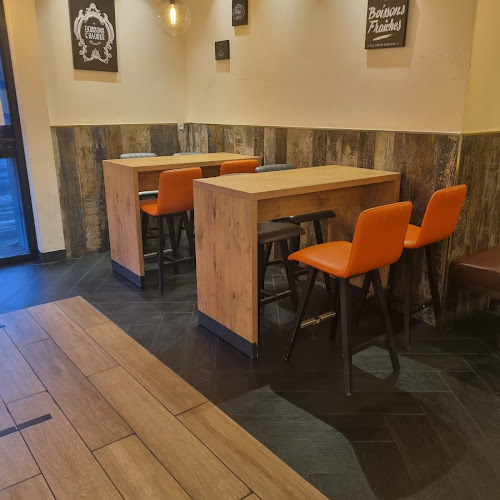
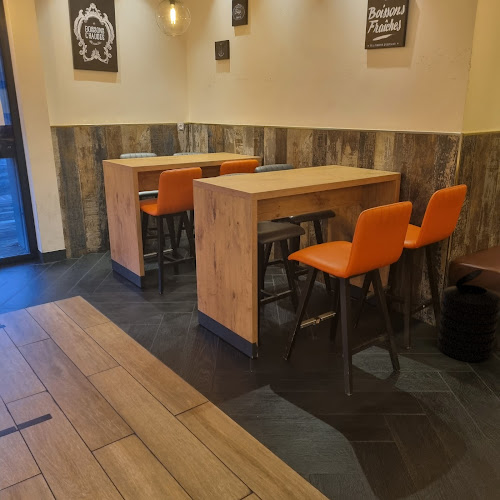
+ trash can (469, 310)
